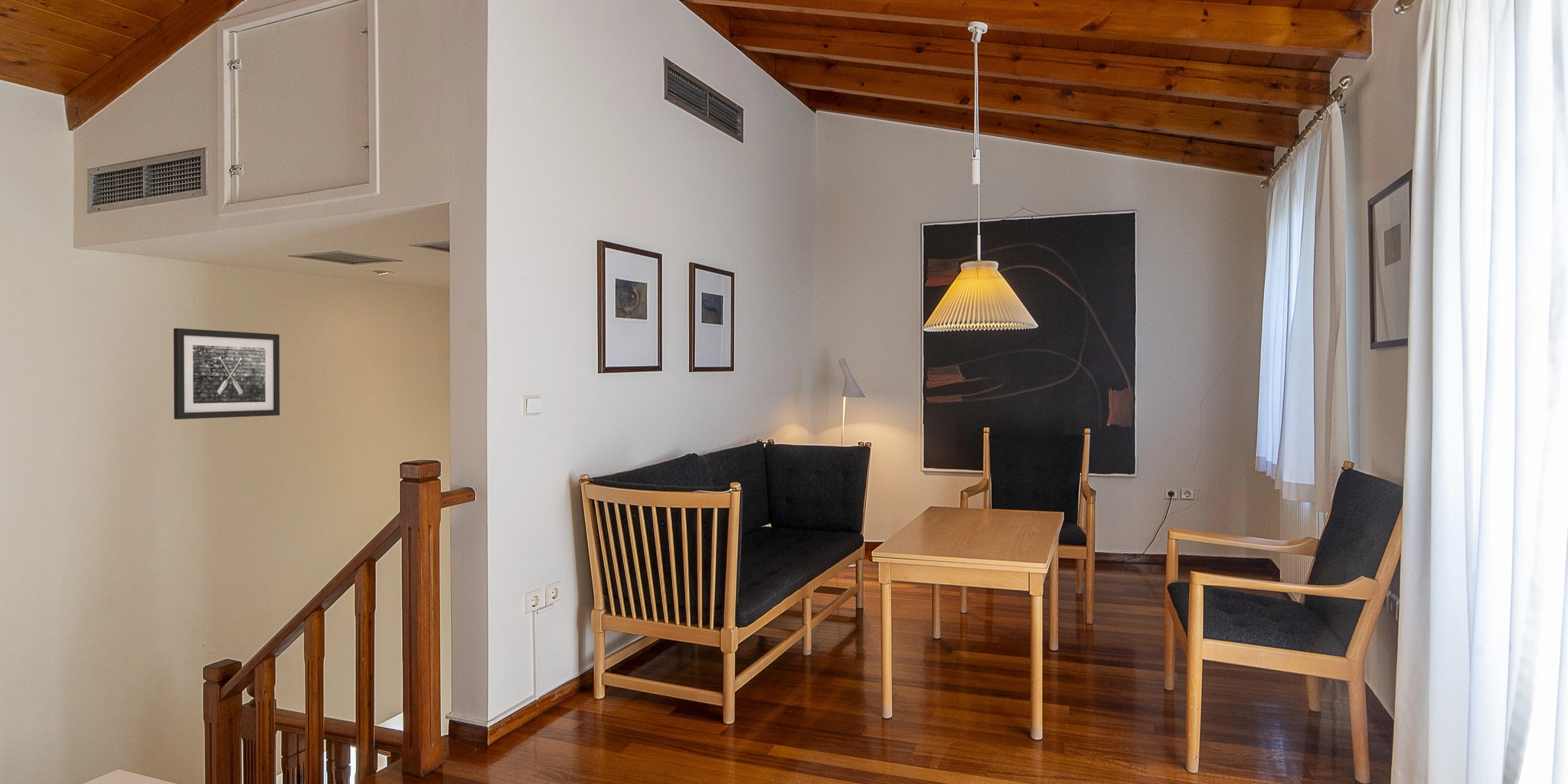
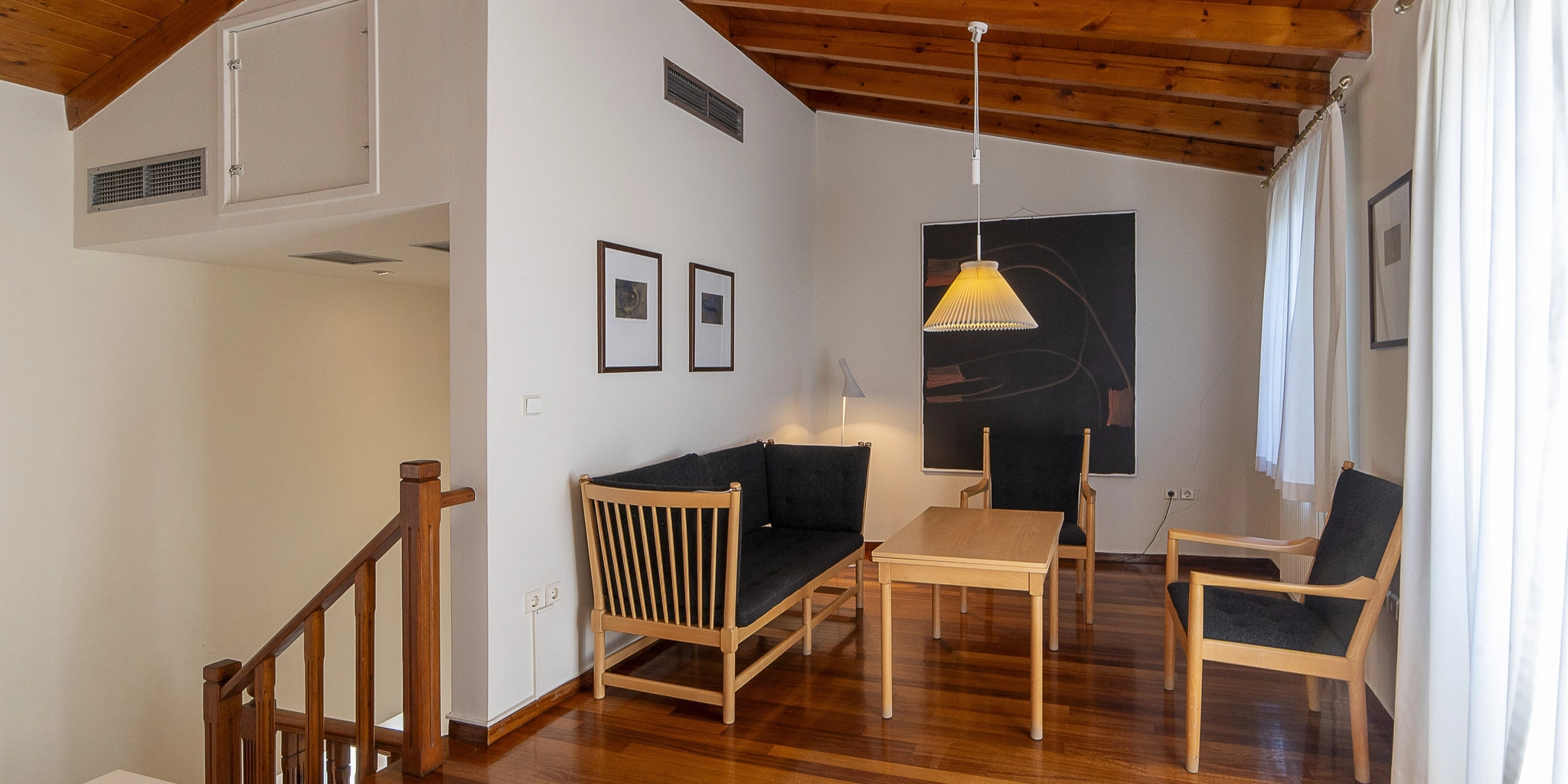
- wall art (230, 374)
